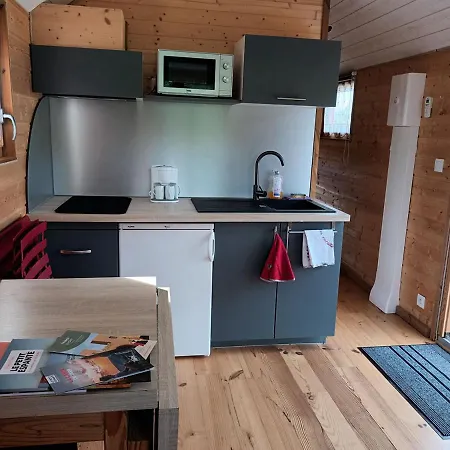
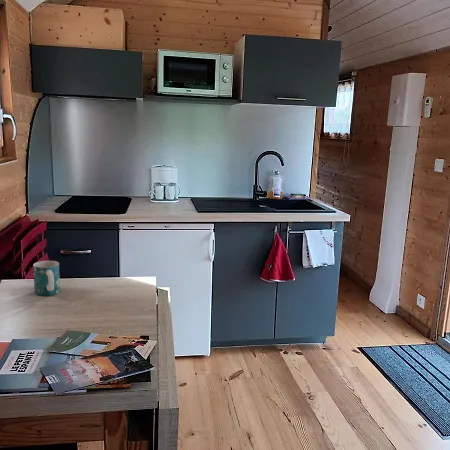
+ mug (47, 279)
